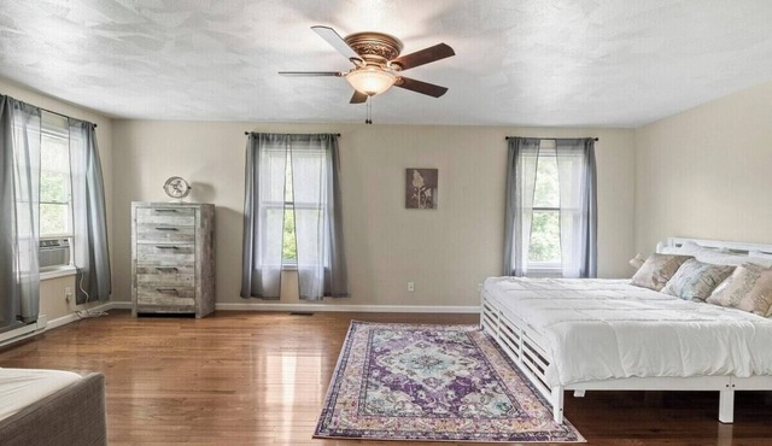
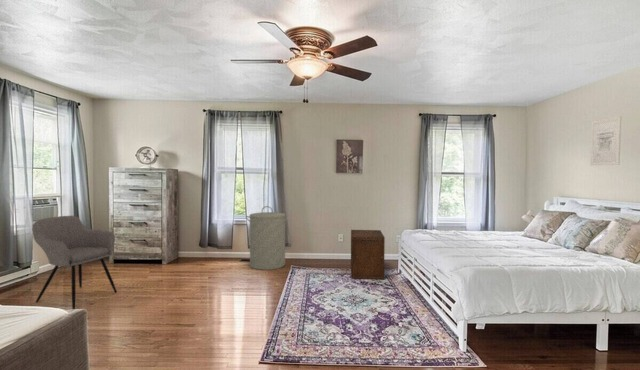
+ laundry hamper (267, 235)
+ wall art (605, 142)
+ armchair (75, 257)
+ nightstand (366, 253)
